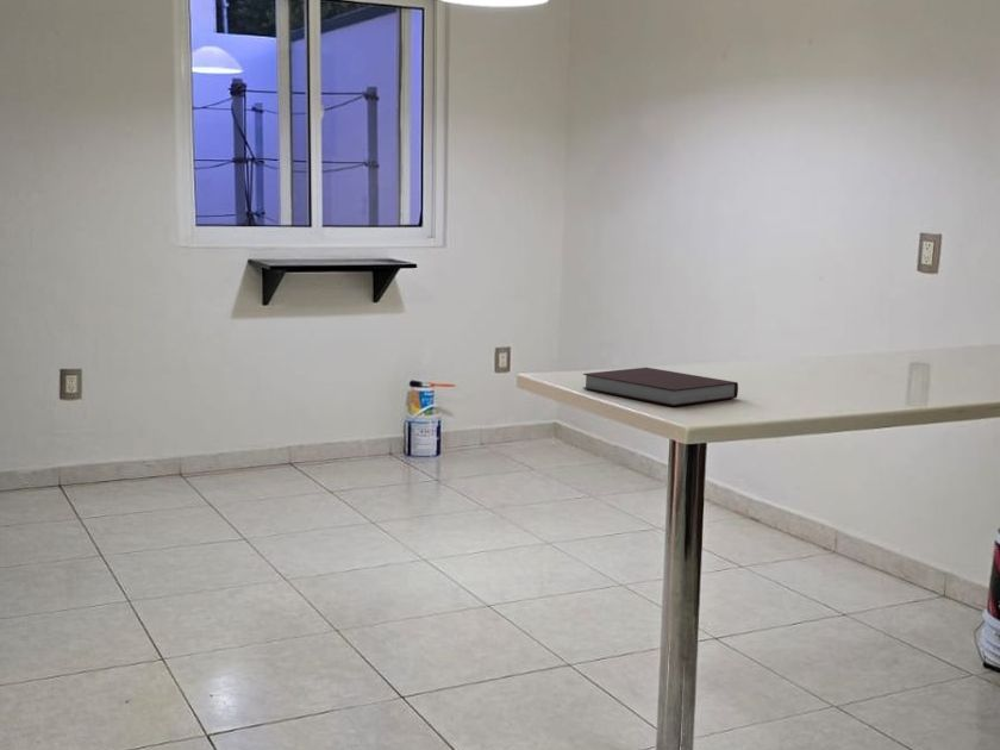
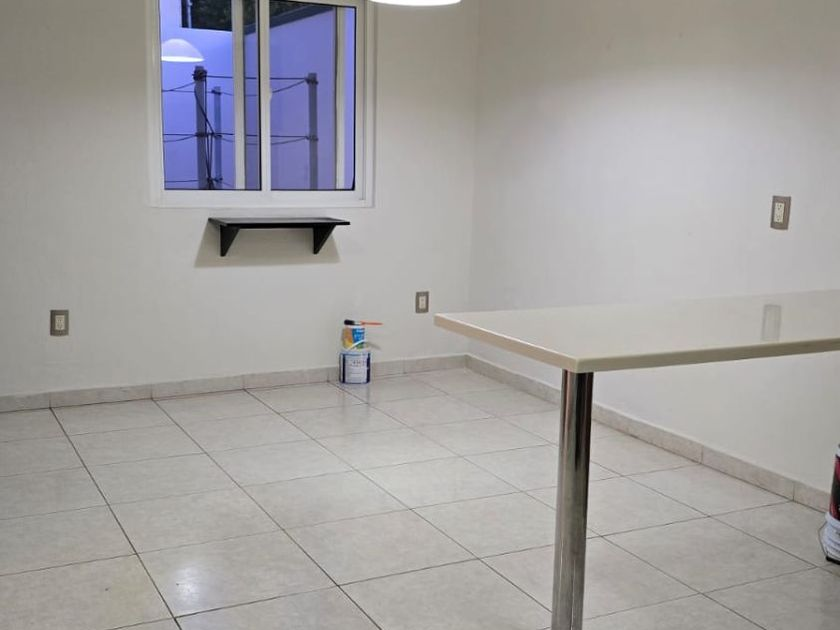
- notebook (658, 385)
